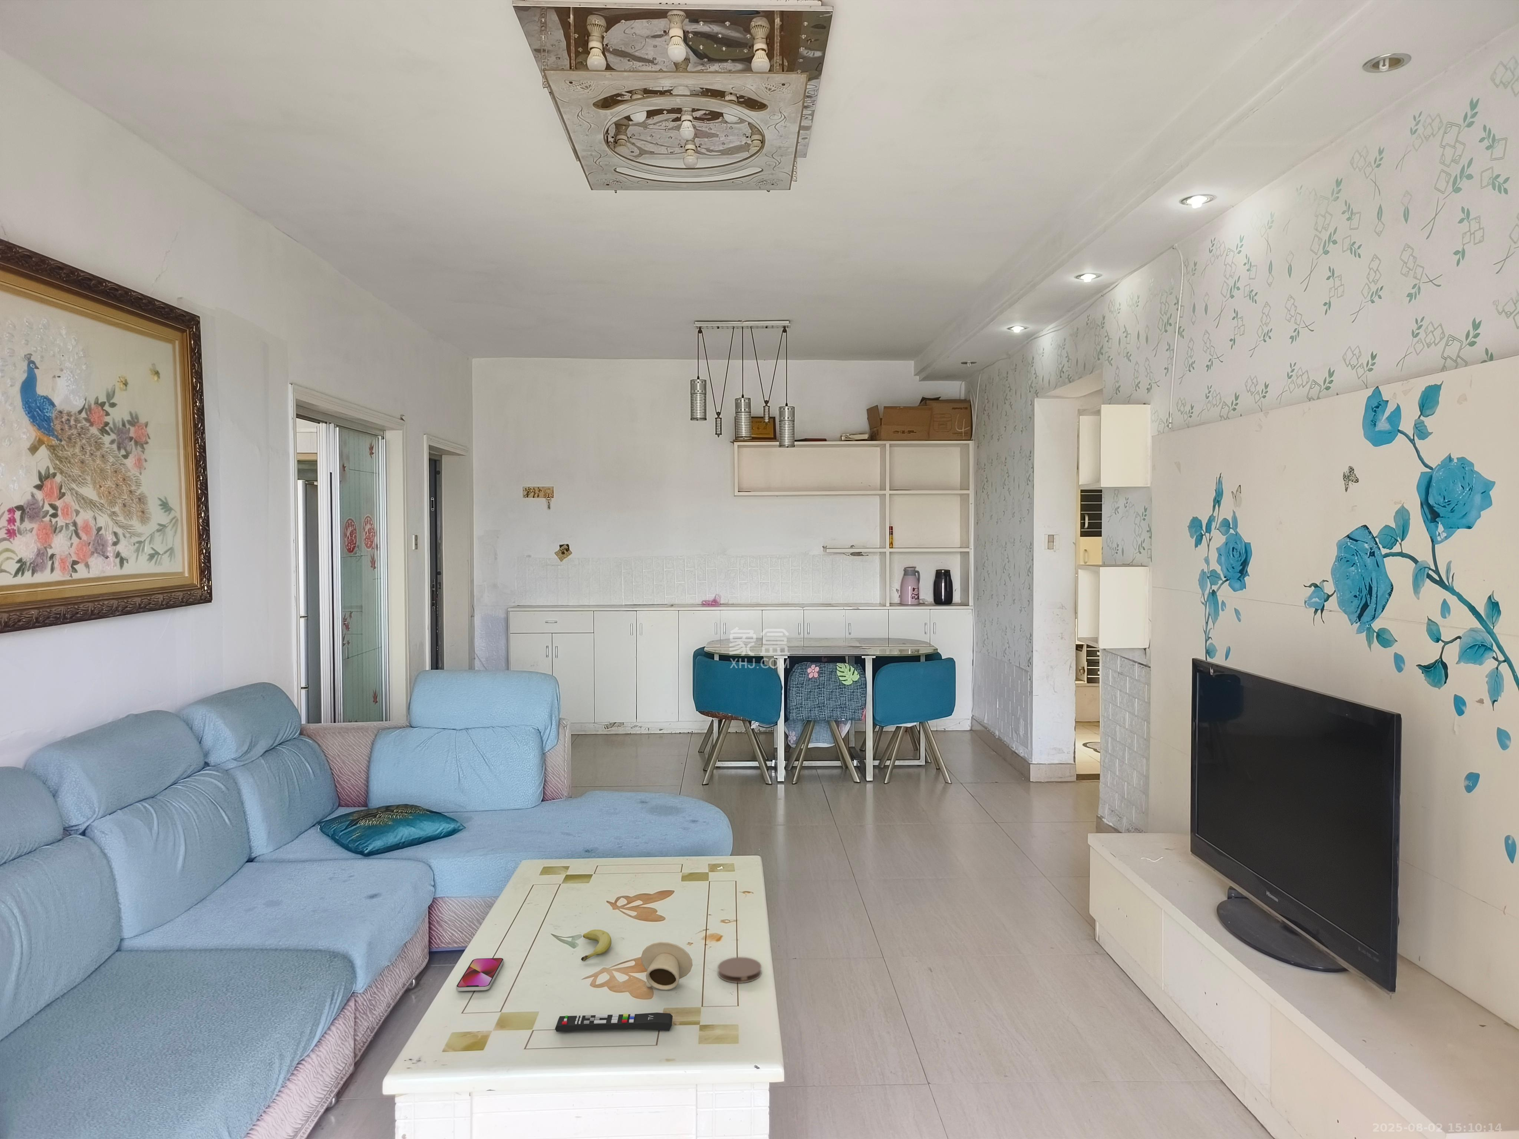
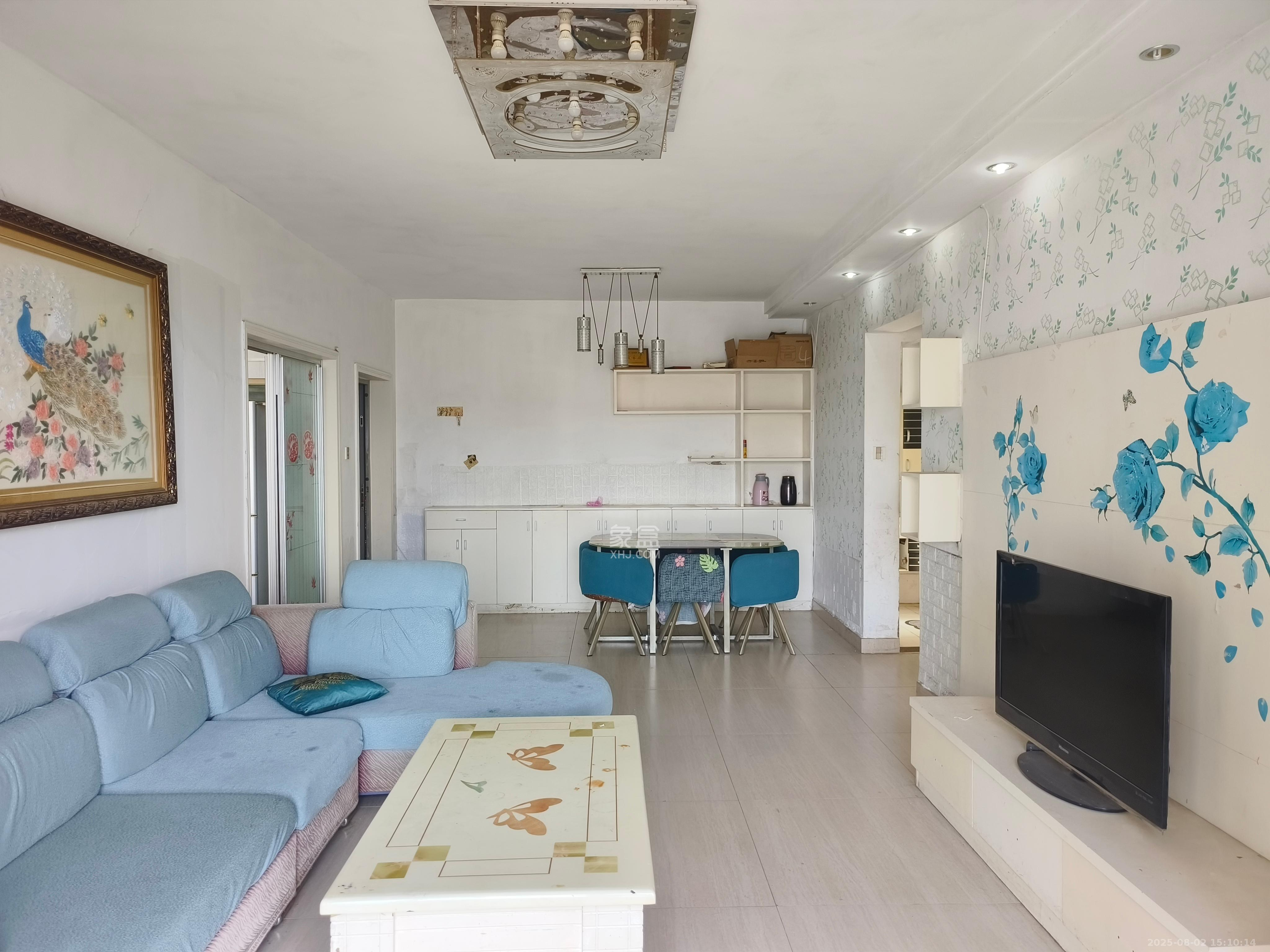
- smartphone (481, 974)
- remote control (615, 1023)
- fruit (596, 940)
- cup (667, 963)
- coaster (739, 969)
